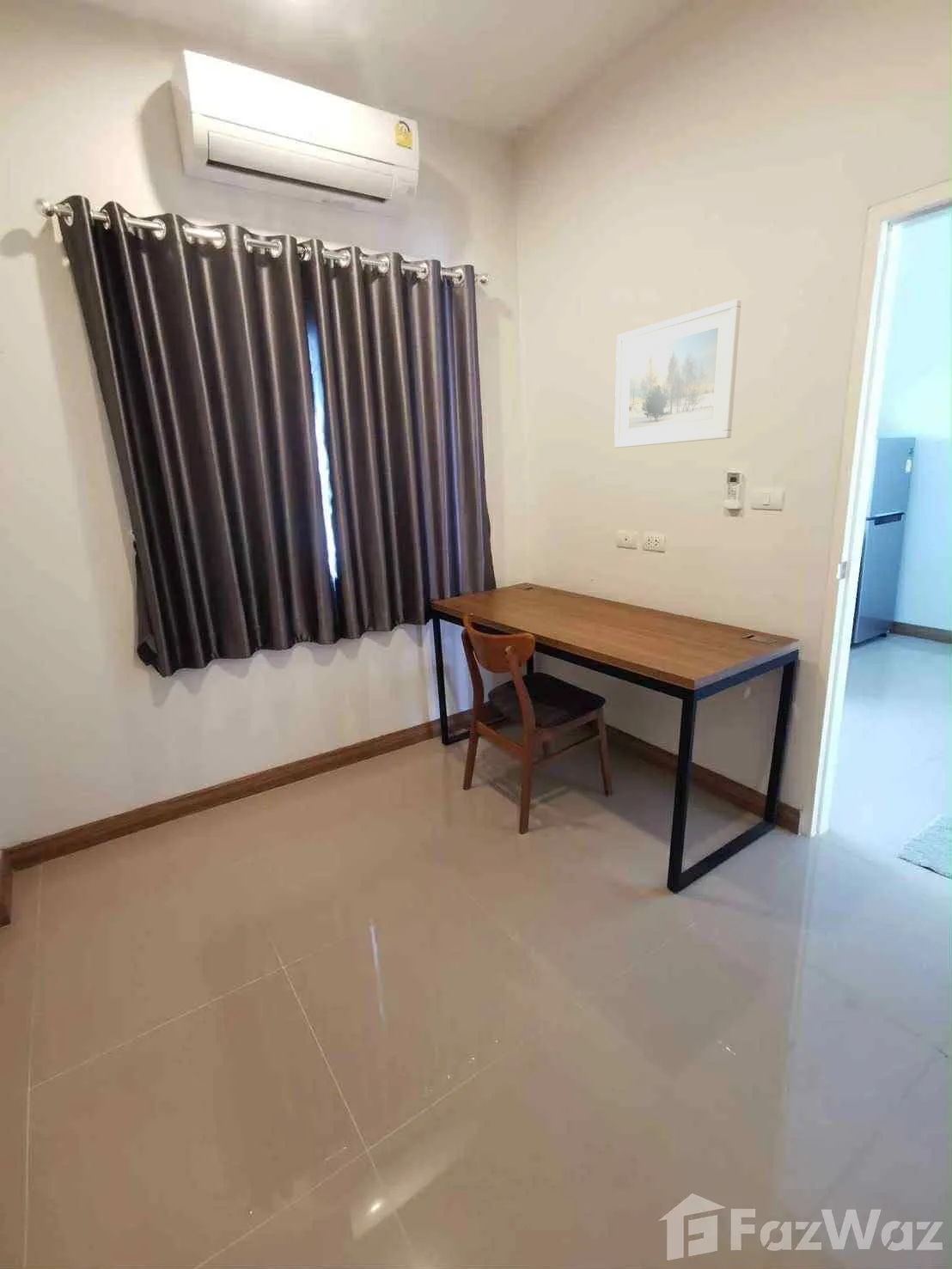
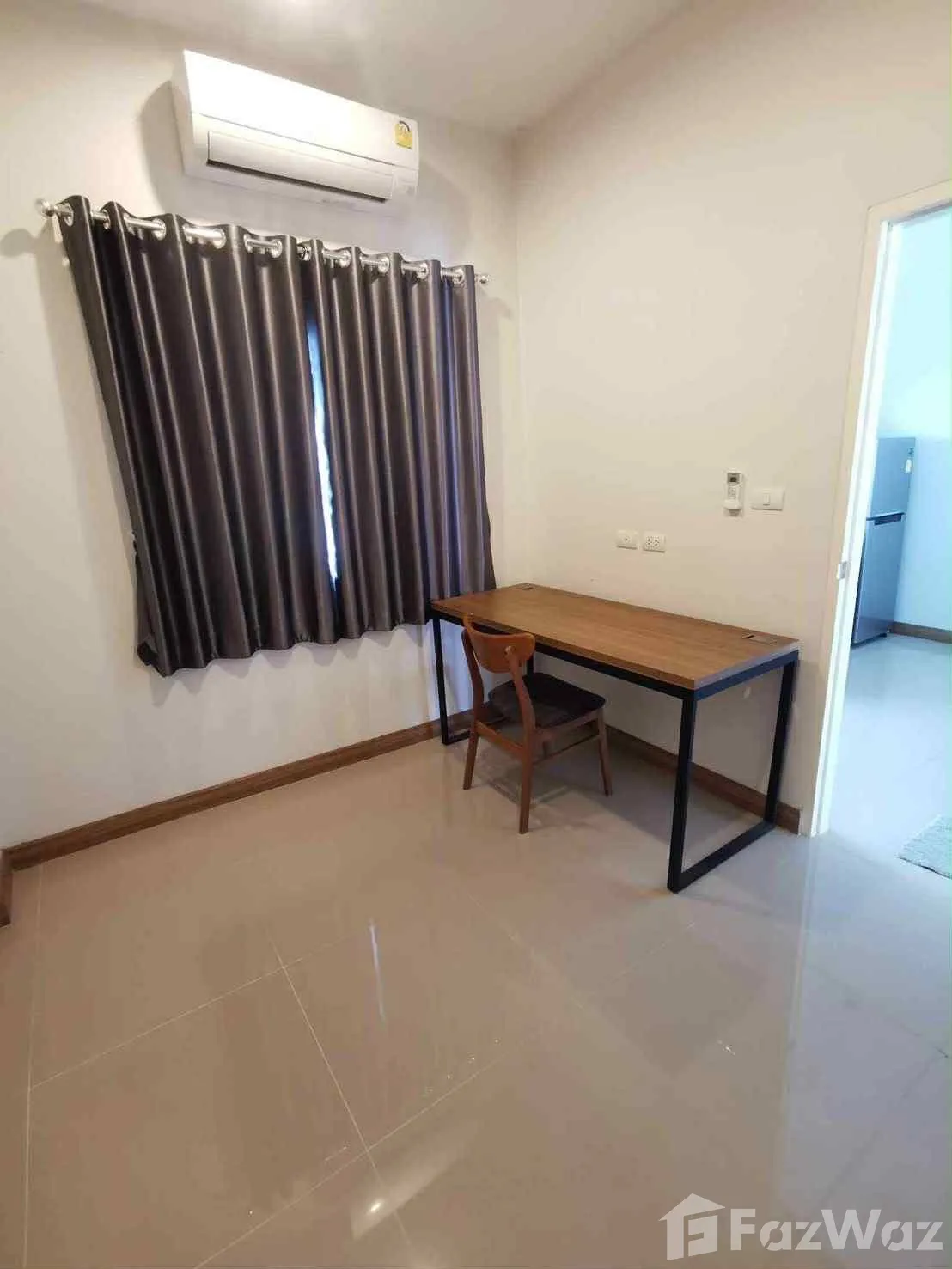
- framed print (669, 382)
